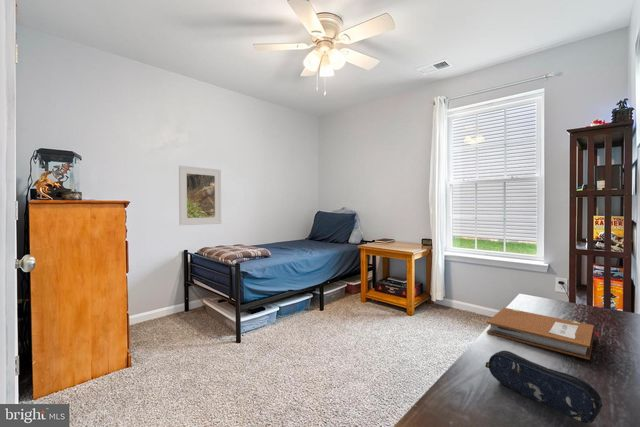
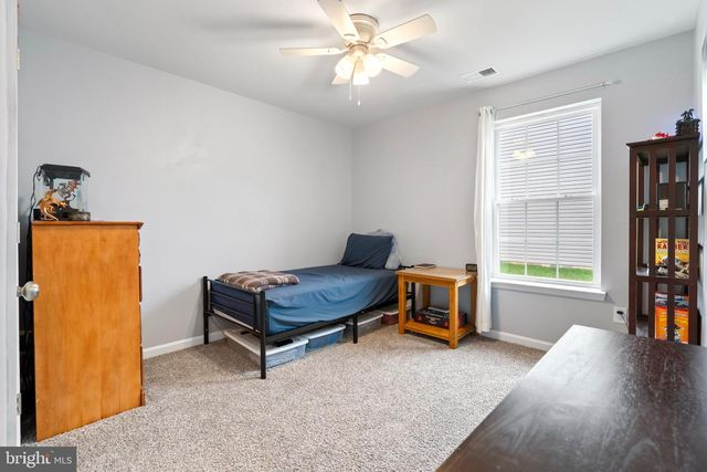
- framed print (201, 196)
- notebook (542, 329)
- pencil case (538, 382)
